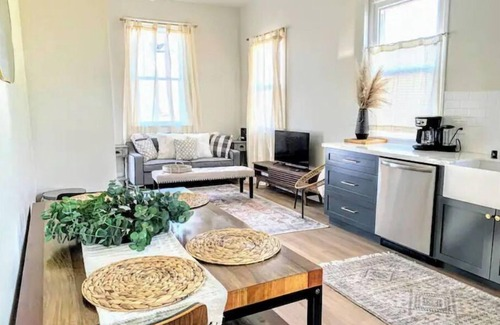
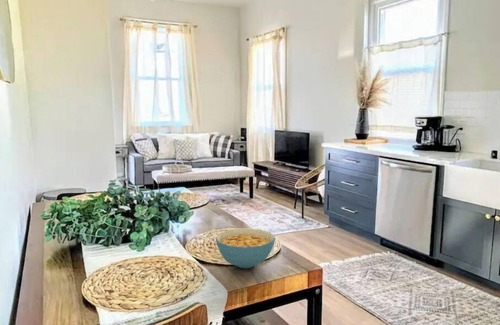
+ cereal bowl (245, 251)
